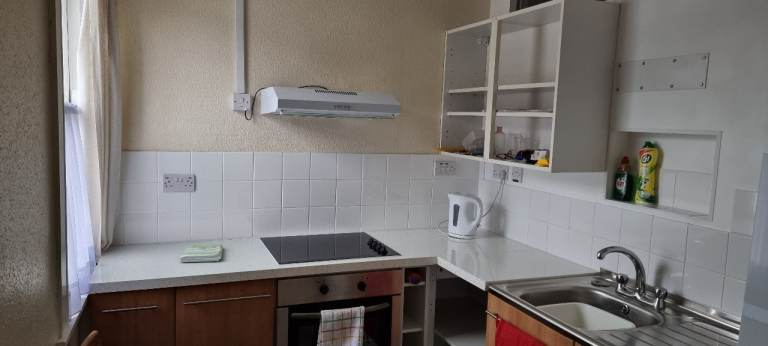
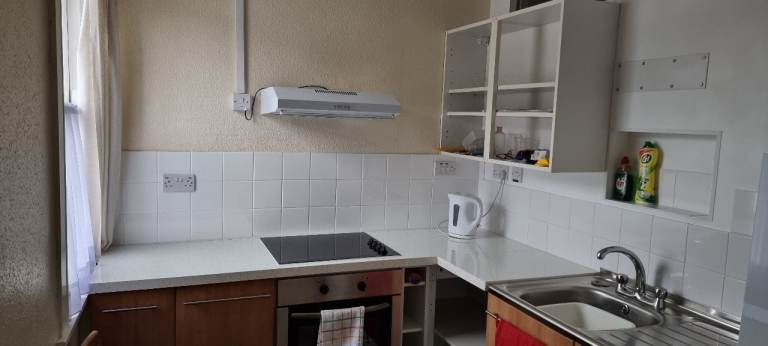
- dish towel (202, 251)
